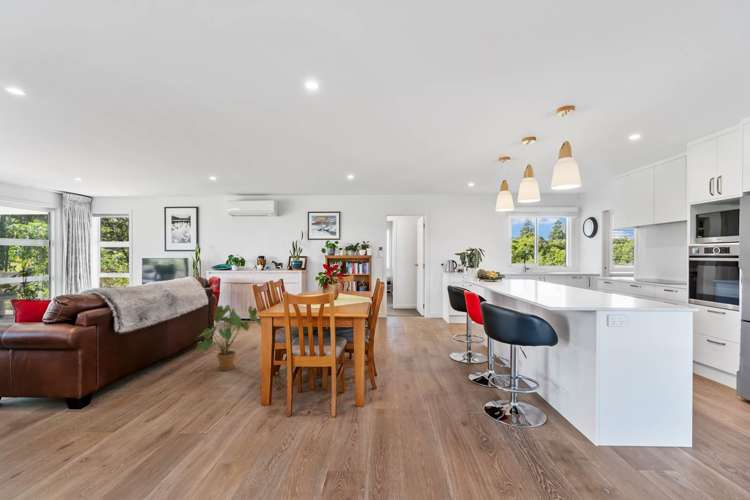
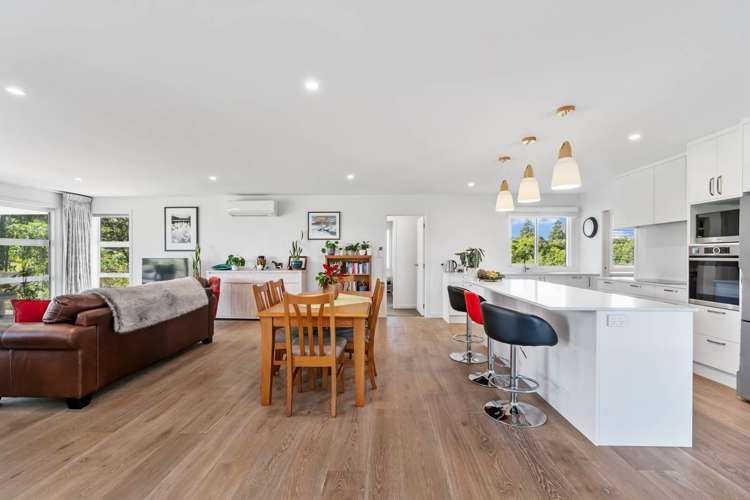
- house plant (231, 335)
